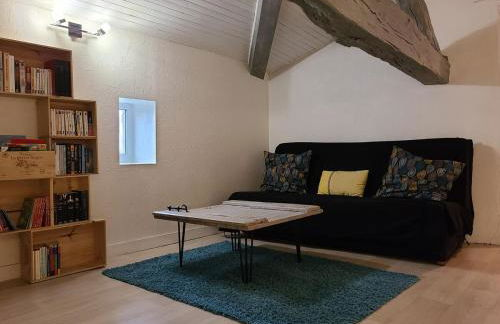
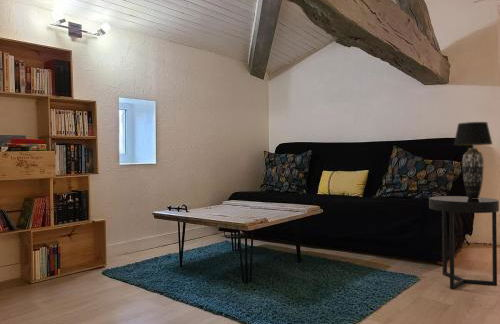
+ side table (453, 240)
+ table lamp (472, 160)
